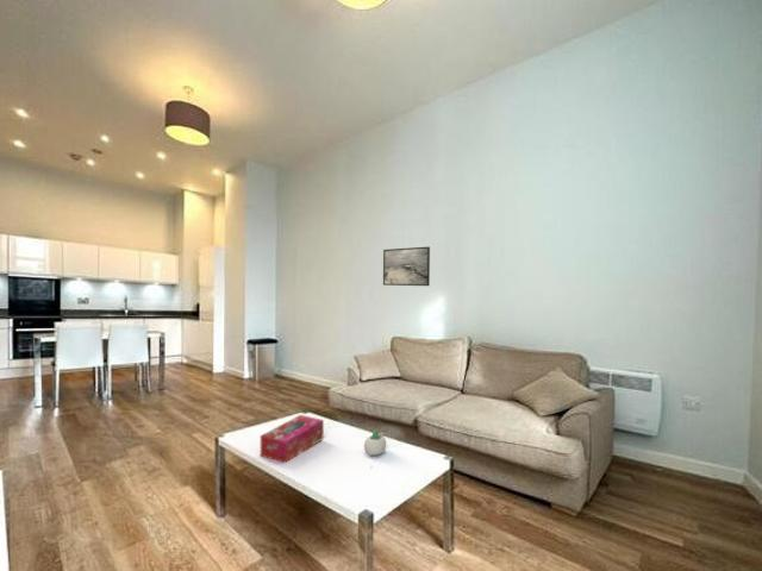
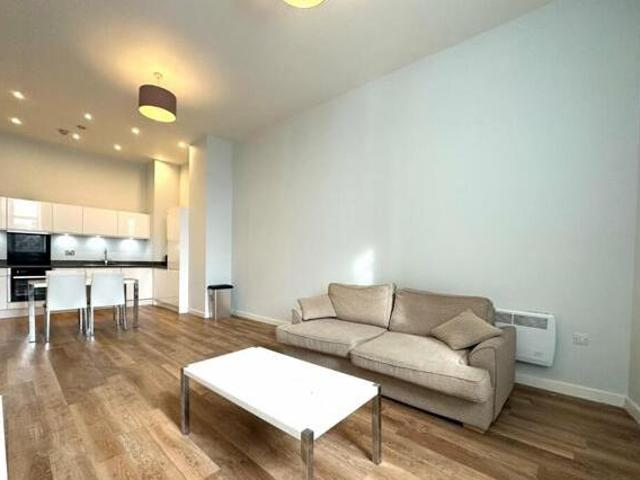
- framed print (405, 266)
- succulent planter (375, 441)
- tissue box (293, 437)
